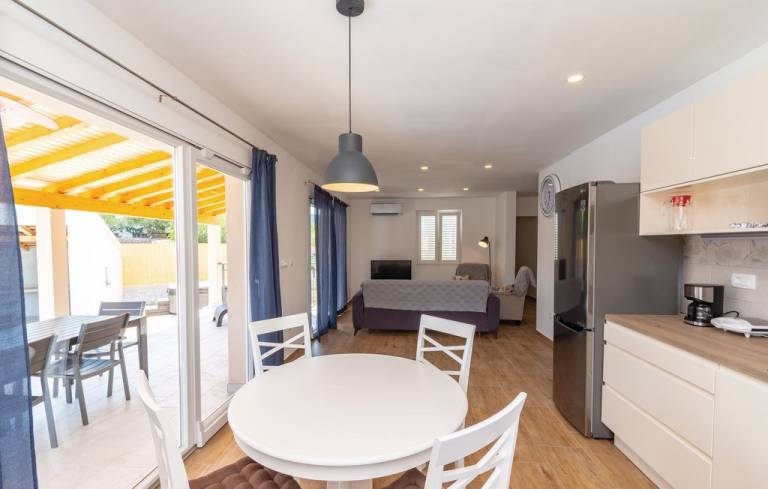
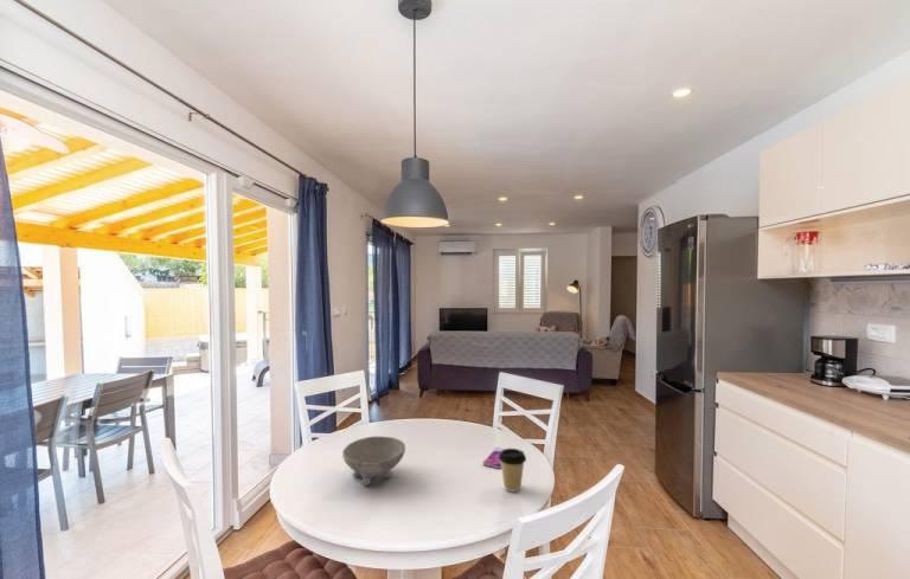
+ coffee cup (512, 469)
+ smartphone (498, 457)
+ bowl (374, 462)
